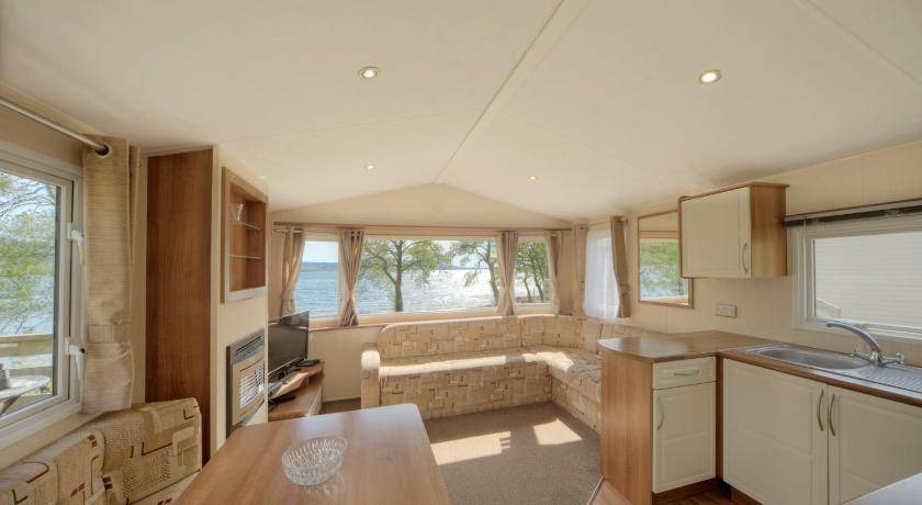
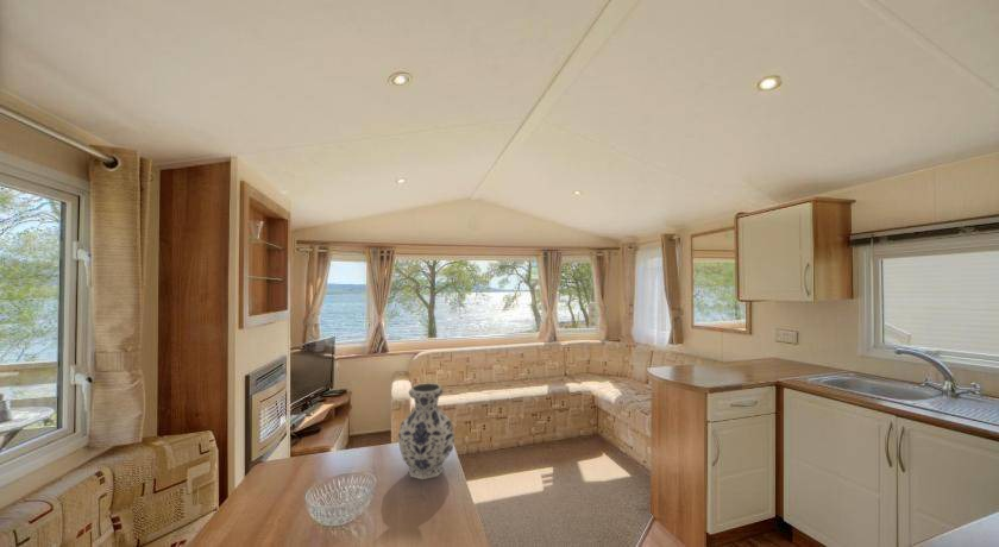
+ vase (426, 428)
